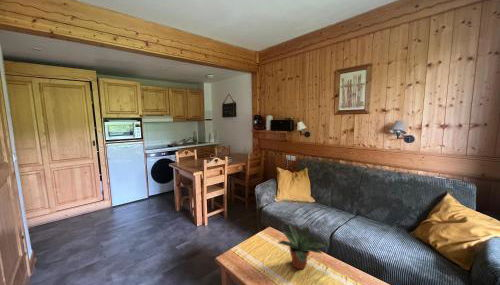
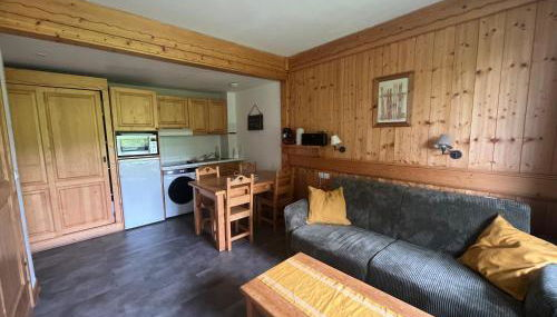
- potted plant (299, 246)
